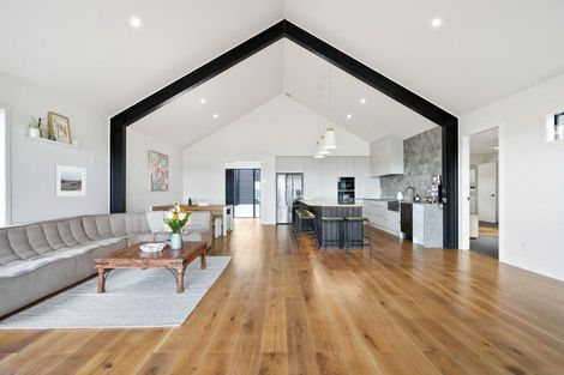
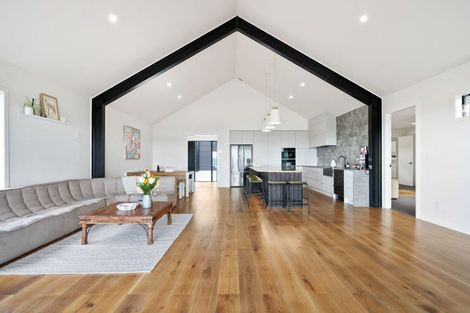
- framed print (71, 181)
